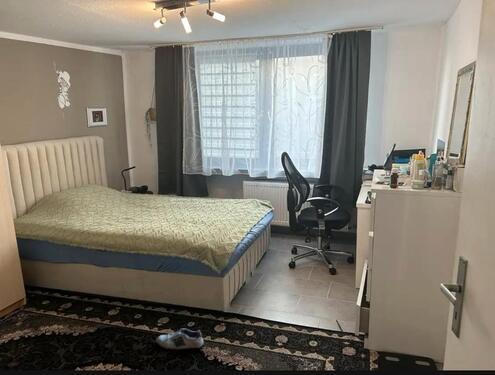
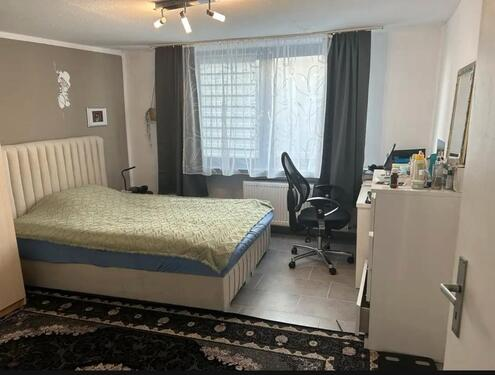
- shoe (179, 337)
